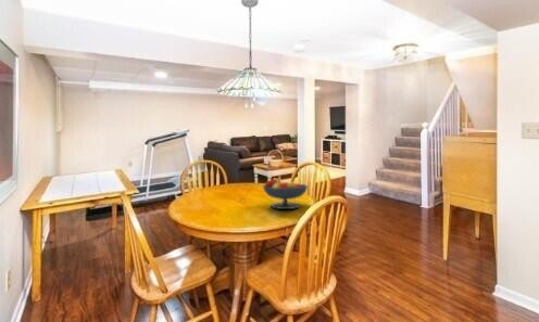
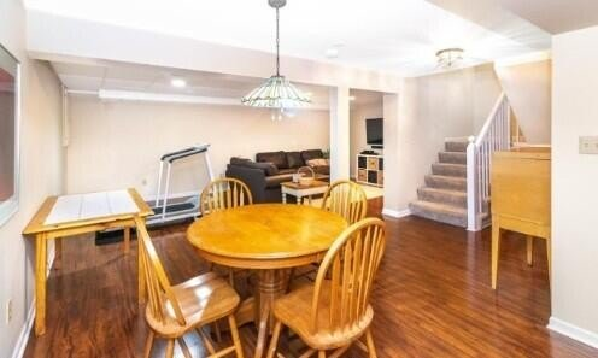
- fruit bowl (285, 192)
